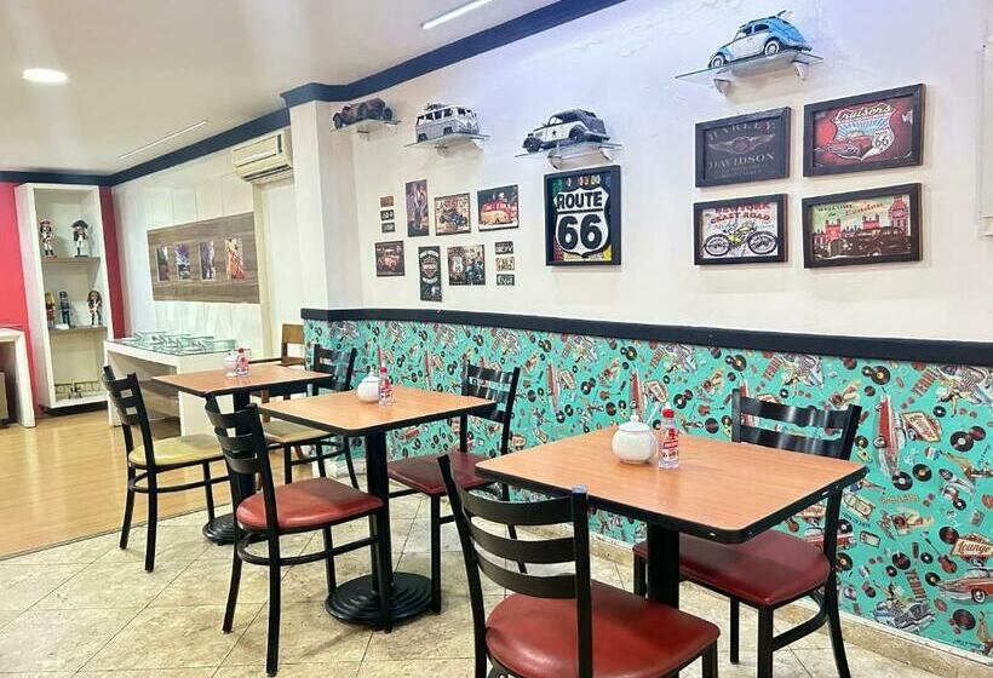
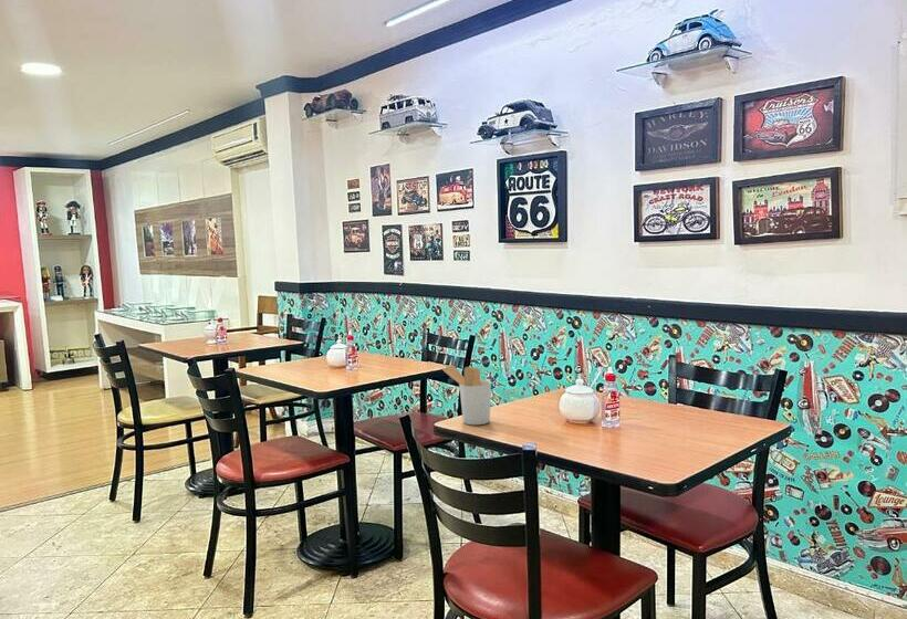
+ utensil holder (467, 392)
